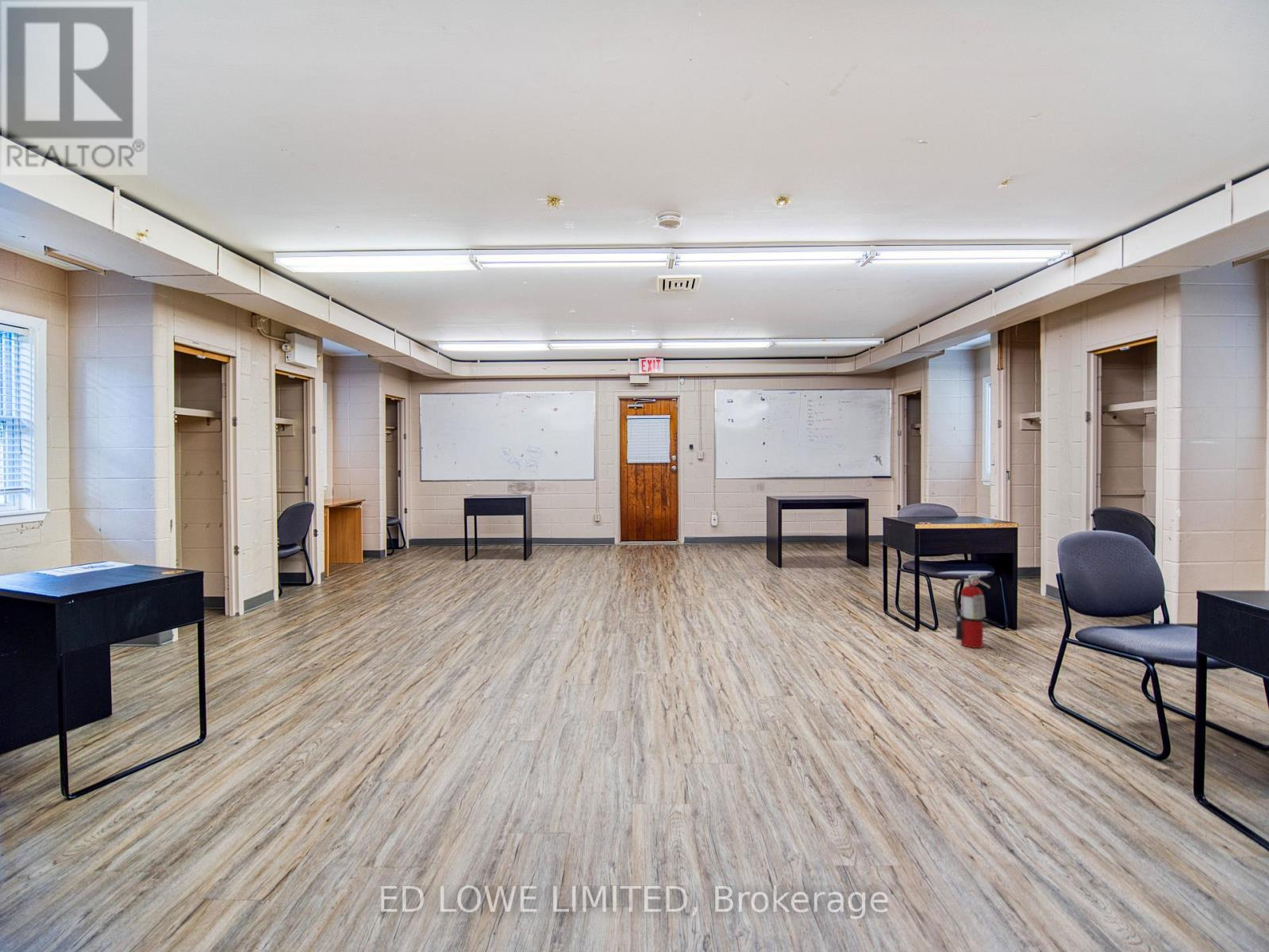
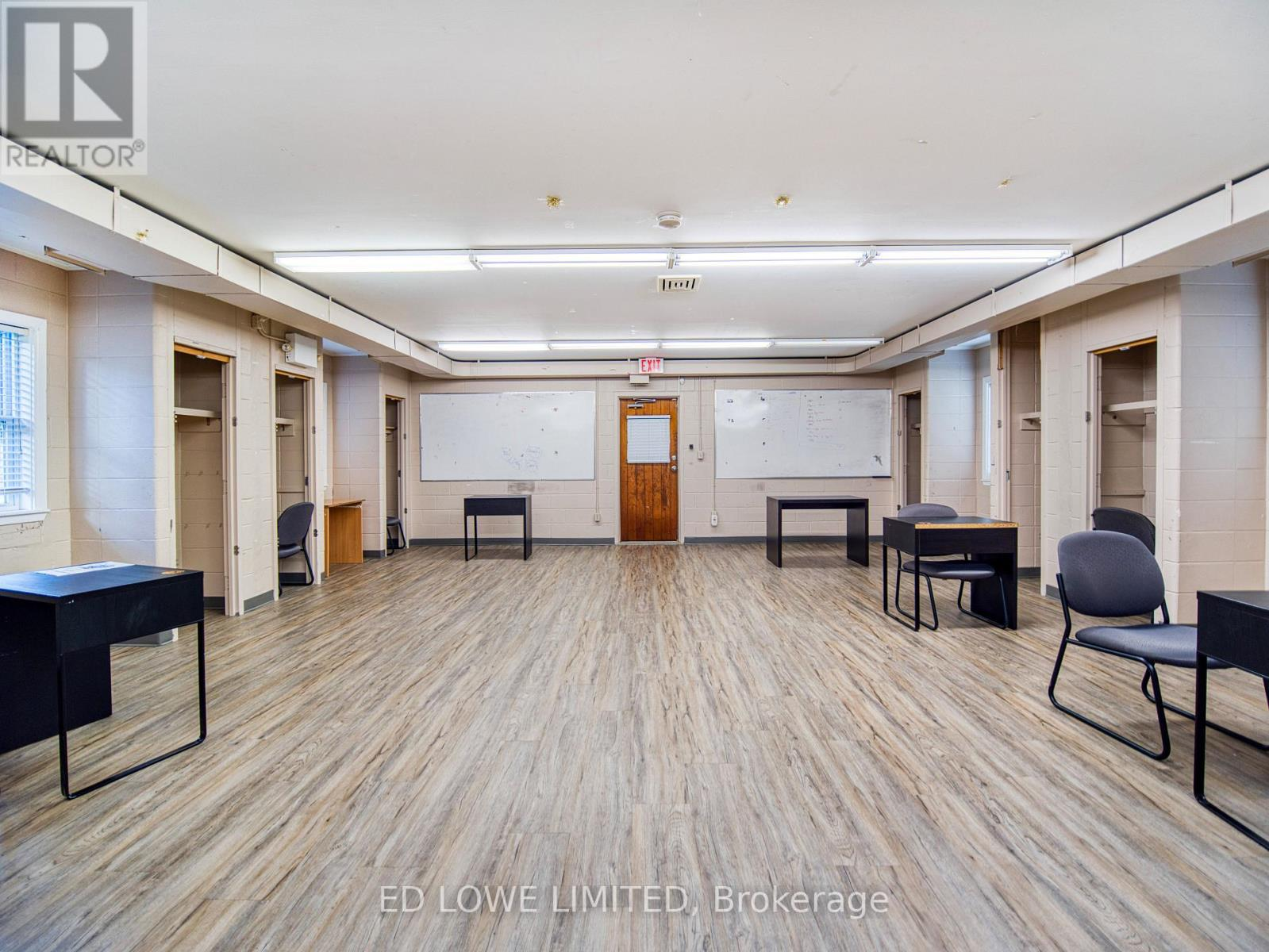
- fire extinguisher (971, 608)
